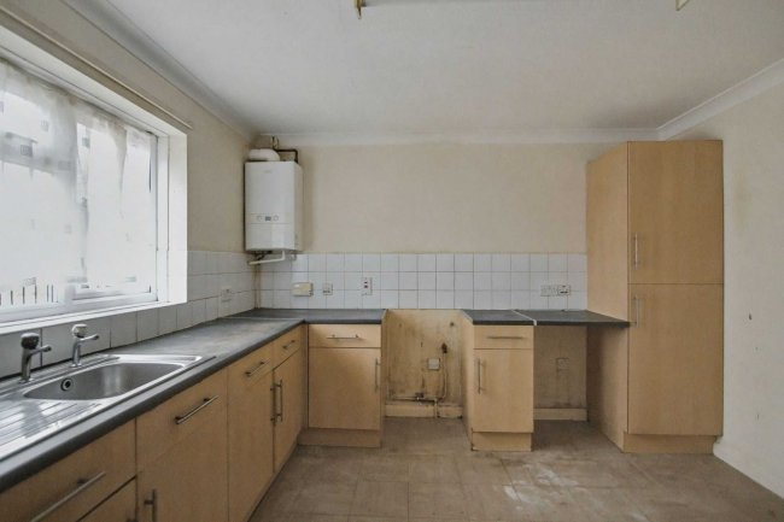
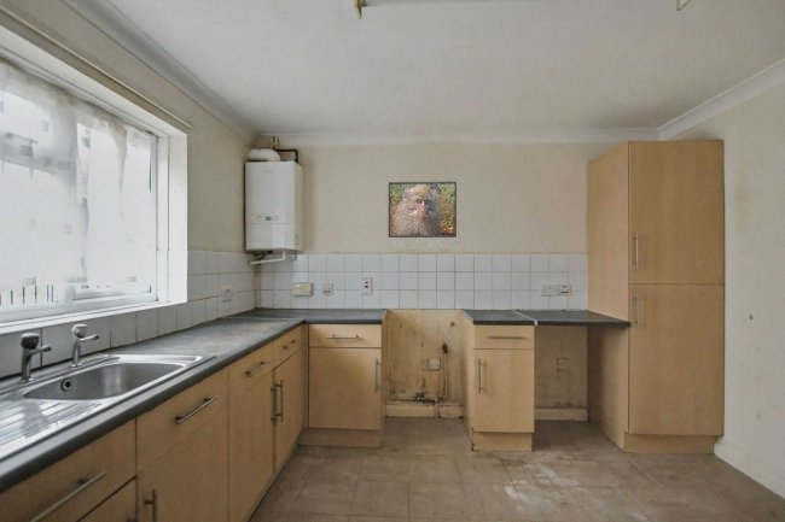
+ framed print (421, 209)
